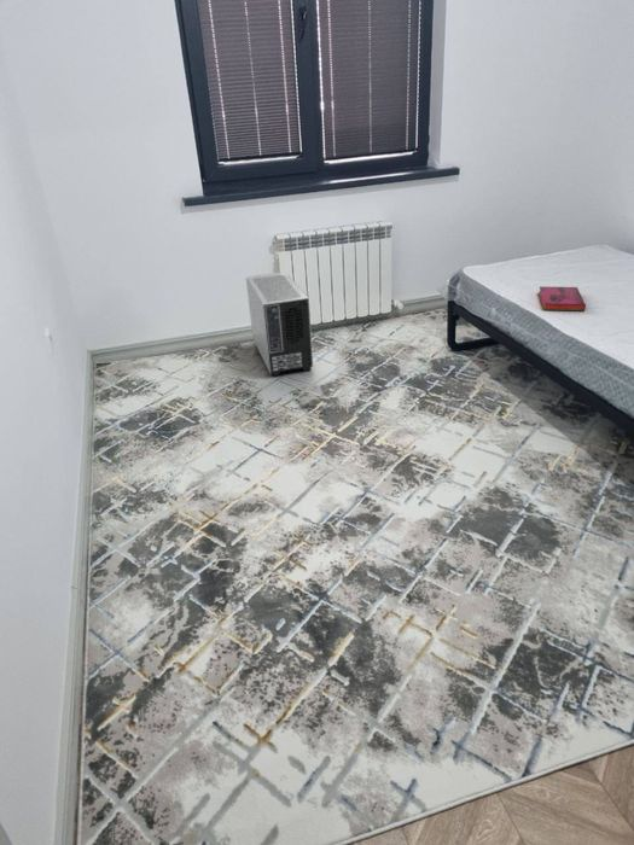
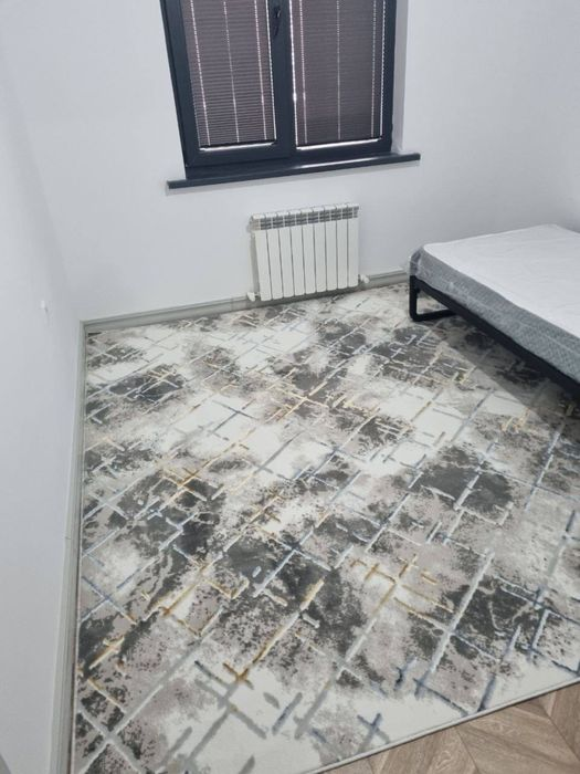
- hardback book (560, 298)
- air purifier (278, 321)
